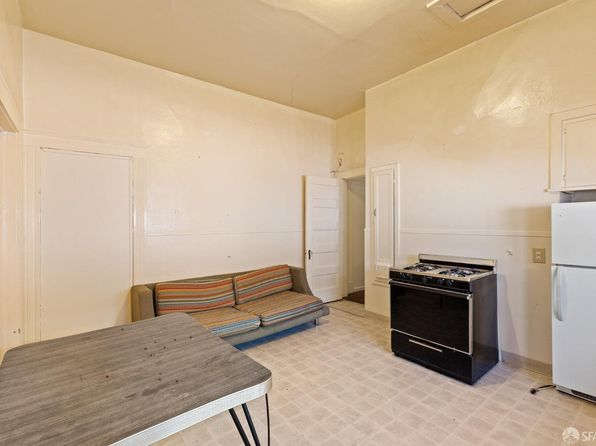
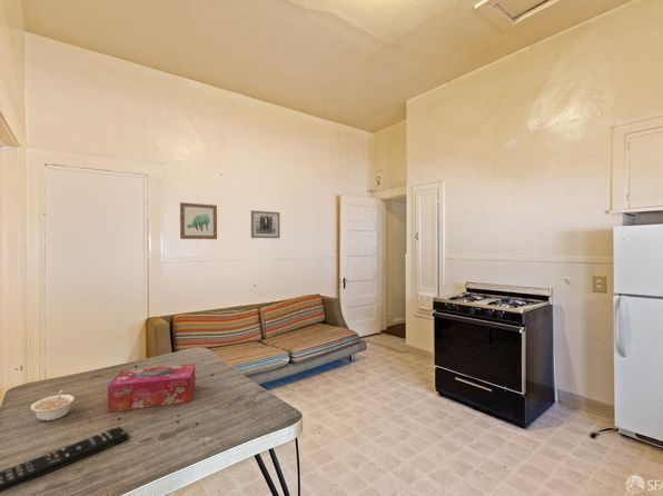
+ wall art (199, 221)
+ legume (52, 406)
+ remote control (63, 455)
+ wall art (265, 225)
+ tissue box (155, 386)
